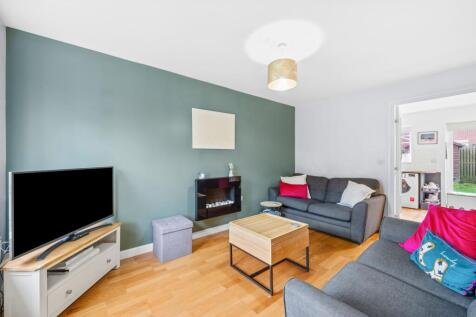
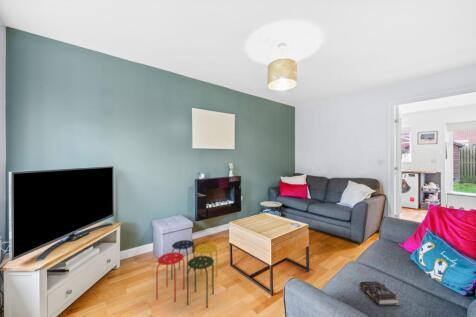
+ stool (189, 269)
+ book (378, 291)
